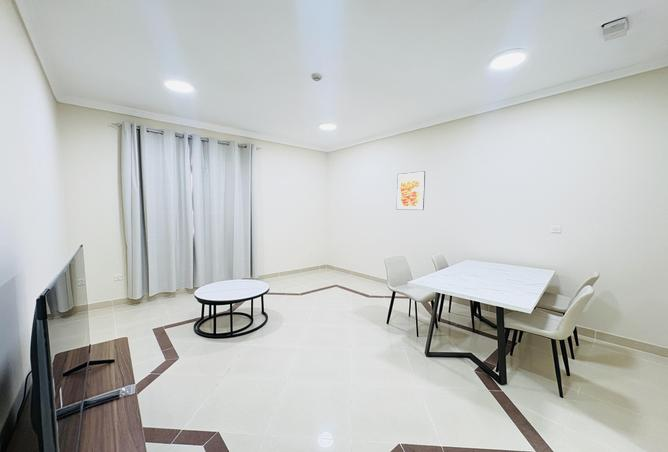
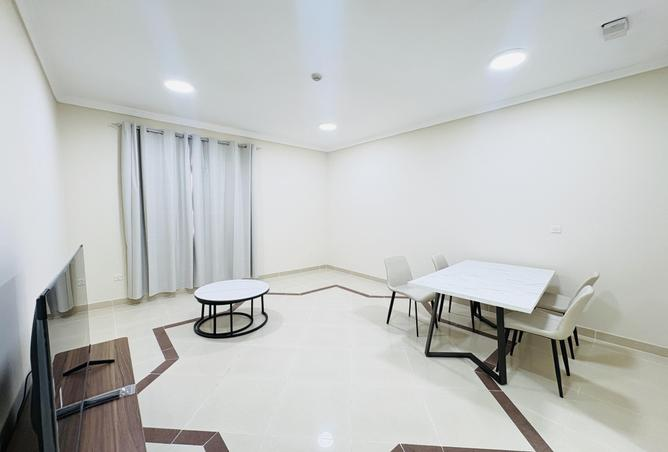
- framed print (410, 191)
